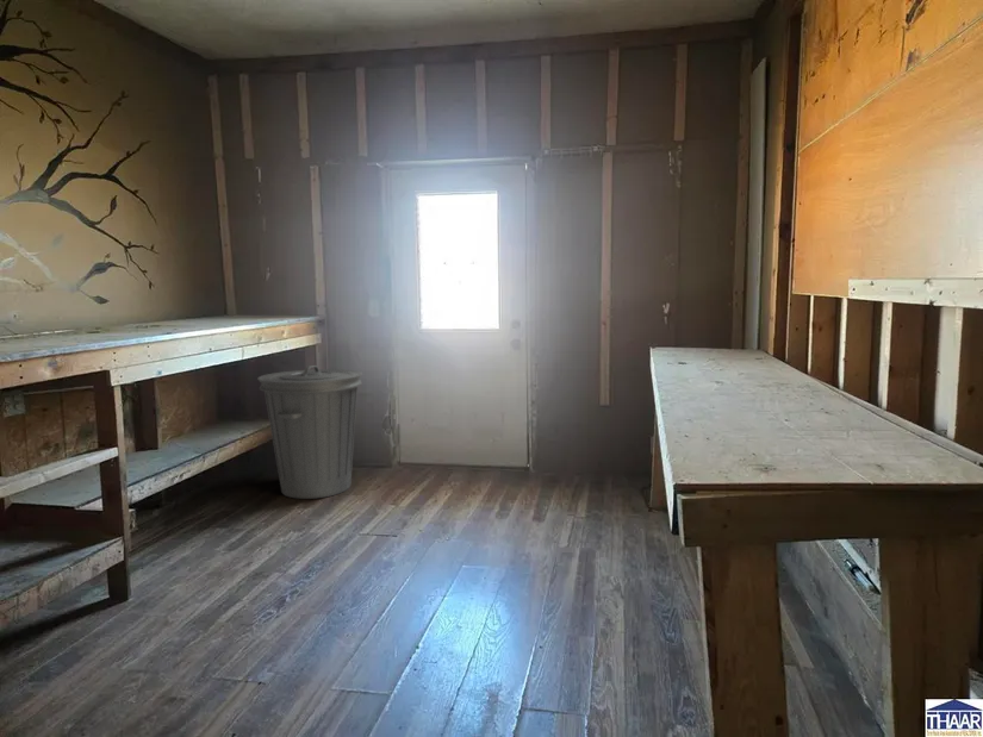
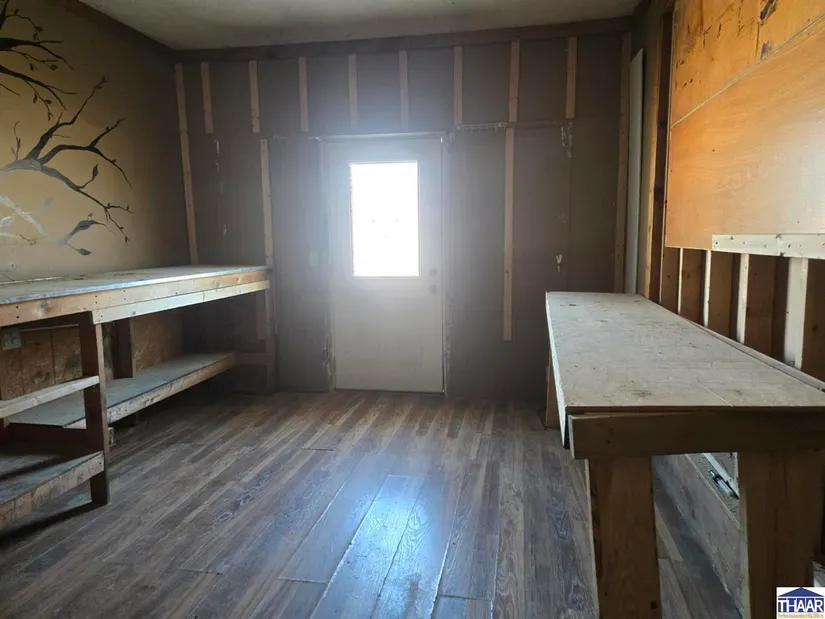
- trash can (313, 427)
